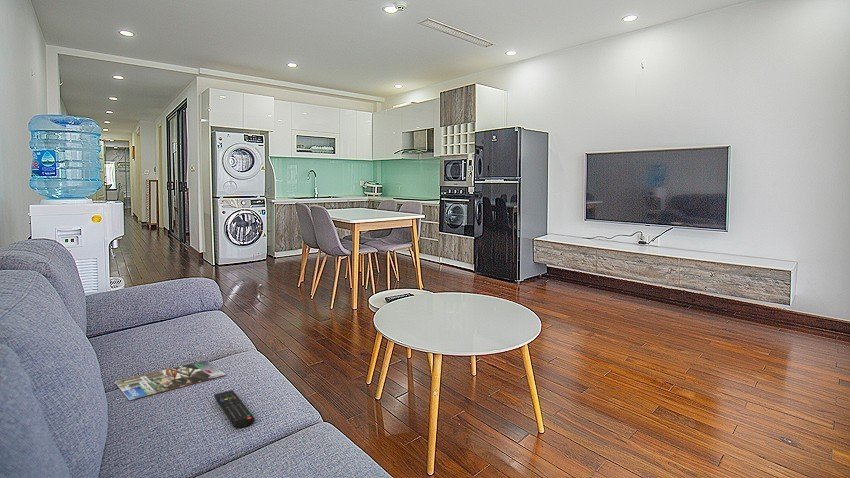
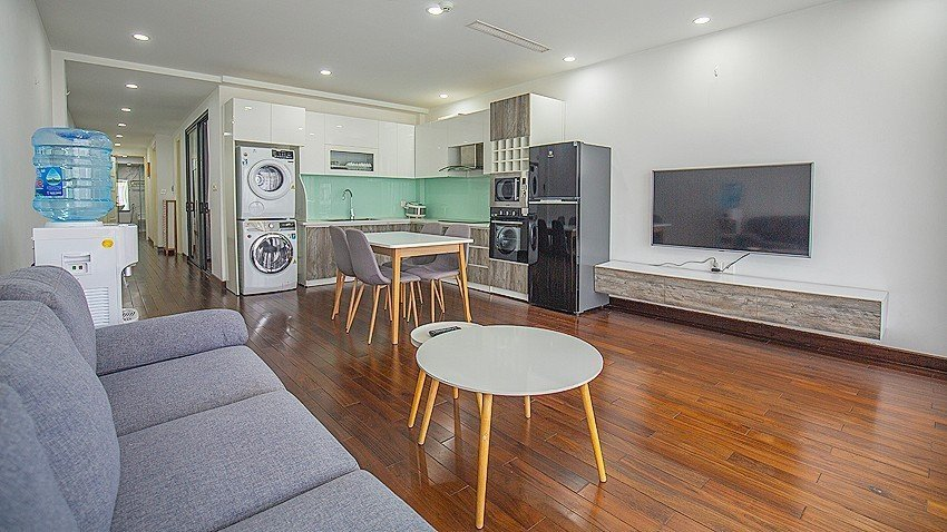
- remote control (233, 408)
- magazine (171, 378)
